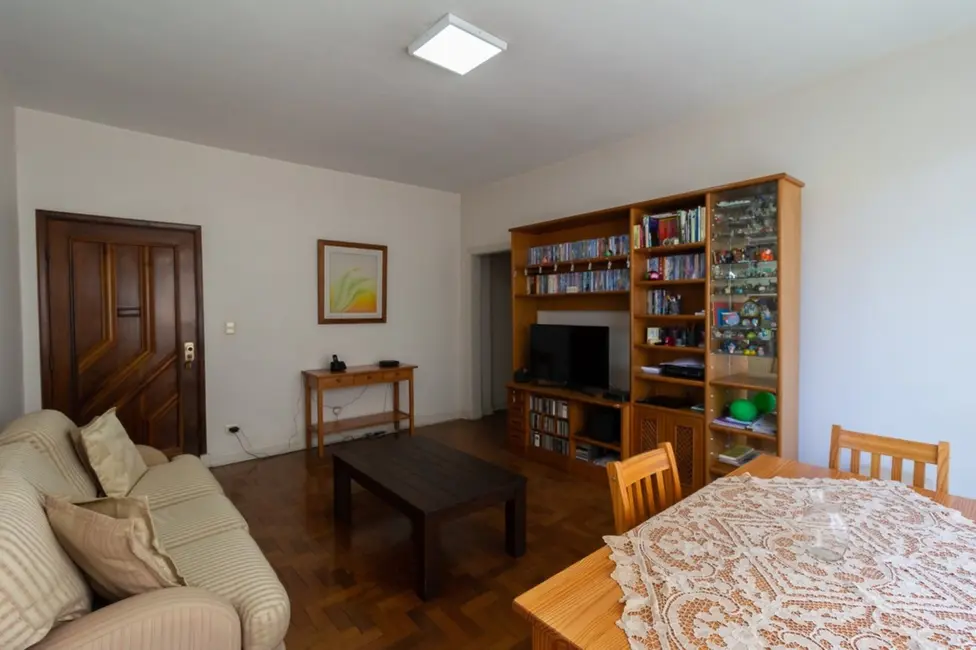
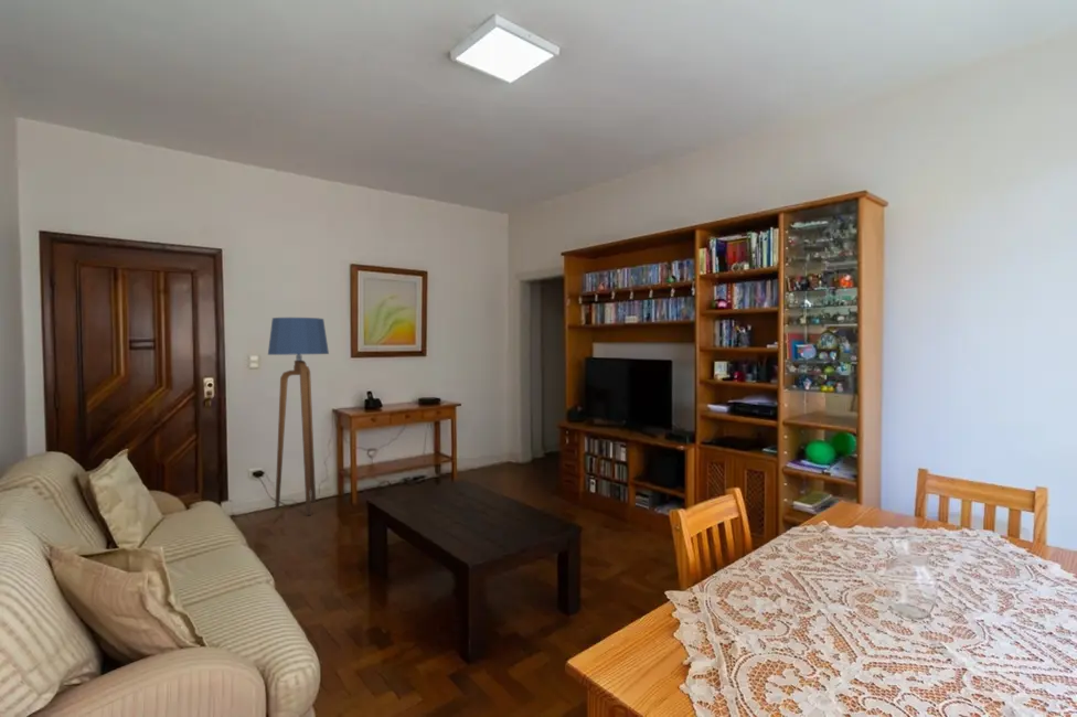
+ floor lamp (301, 414)
